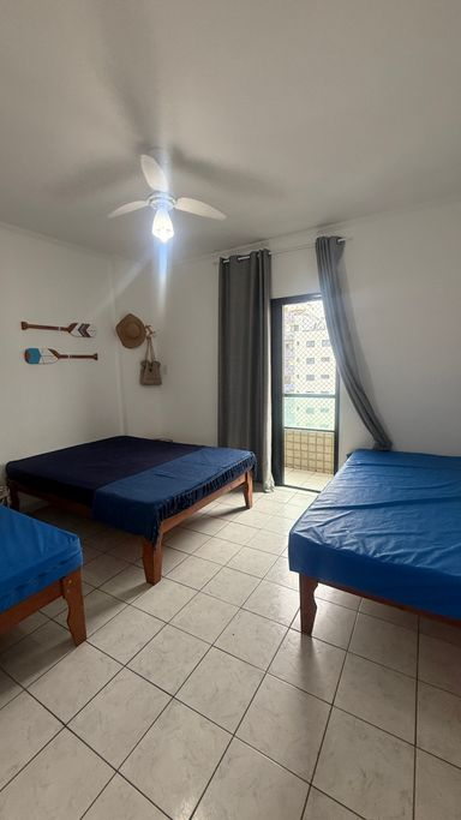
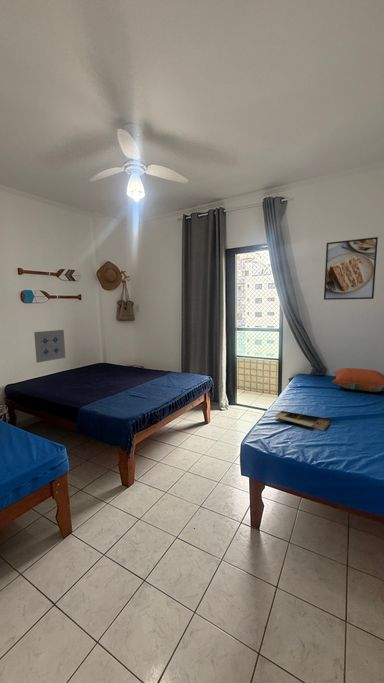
+ pillow (360, 379)
+ serving tray (313, 416)
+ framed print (349, 270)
+ wall art (50, 345)
